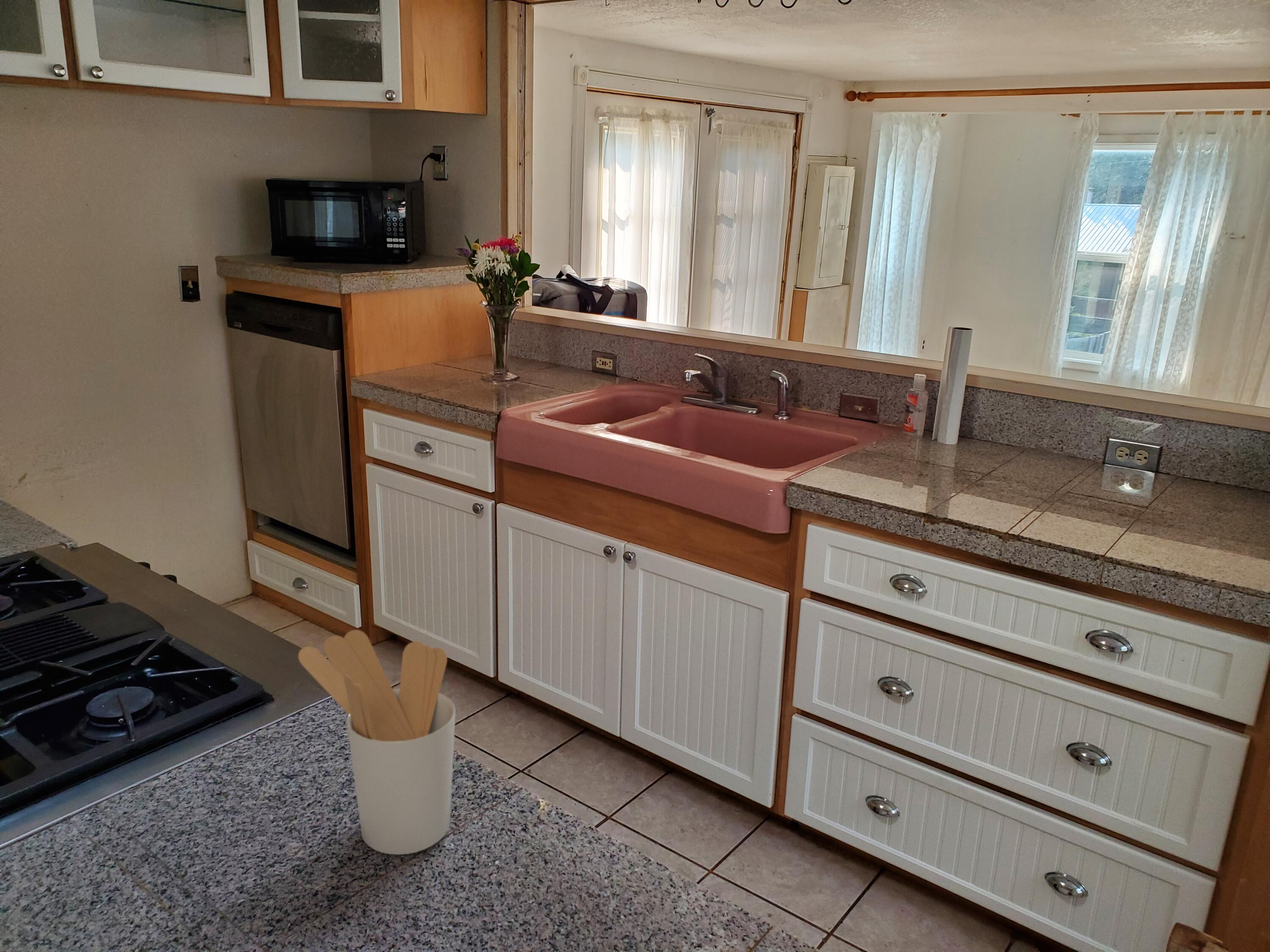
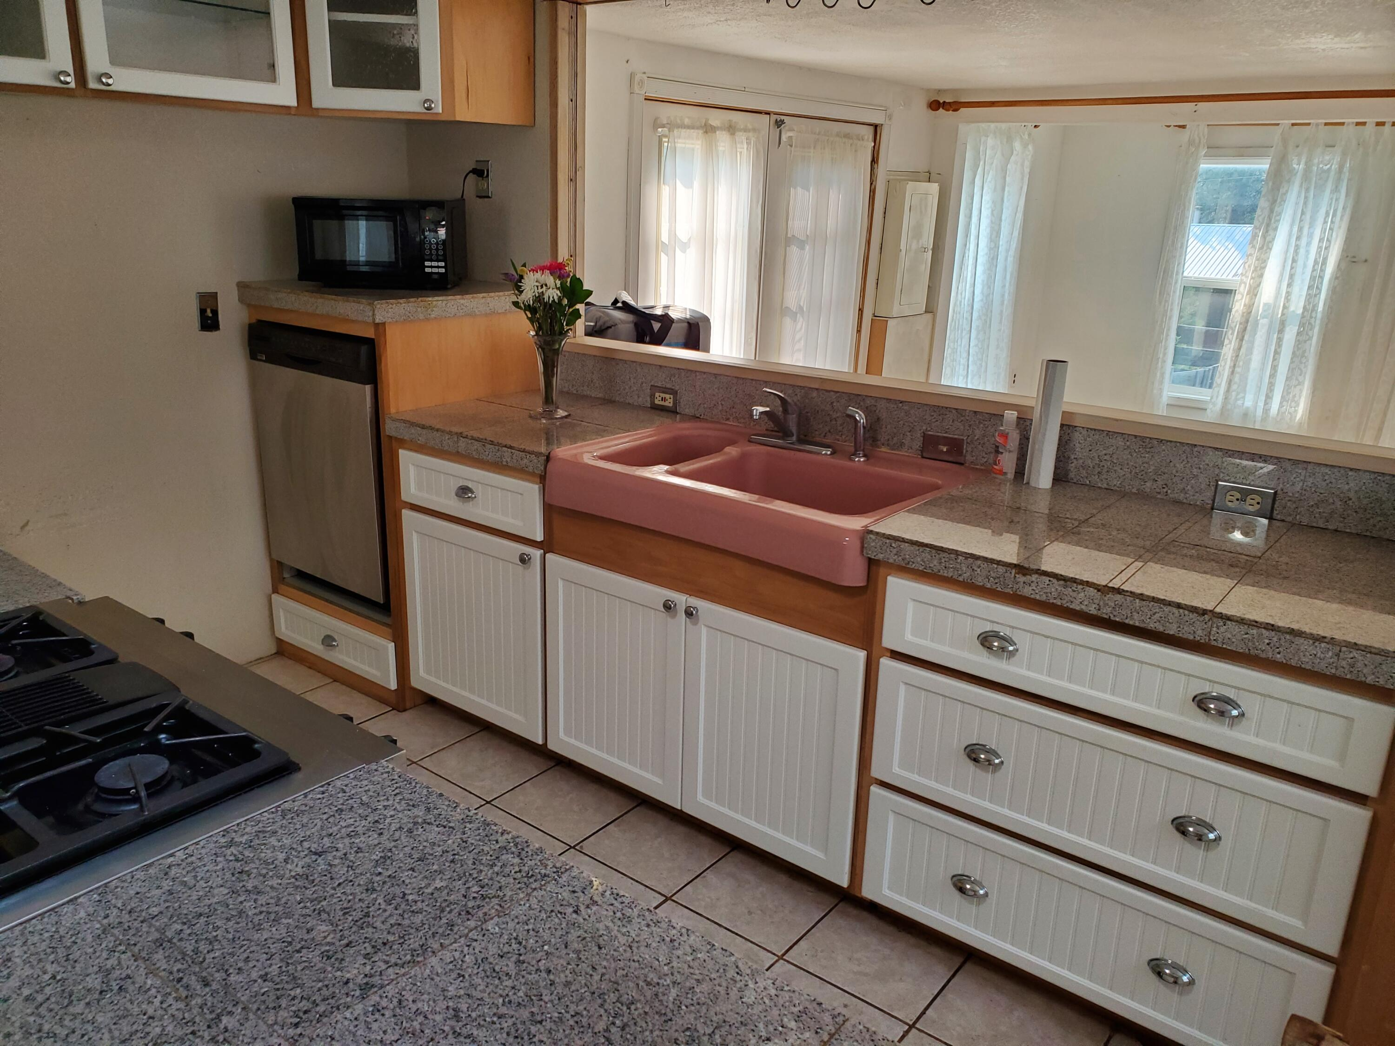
- utensil holder (381, 735)
